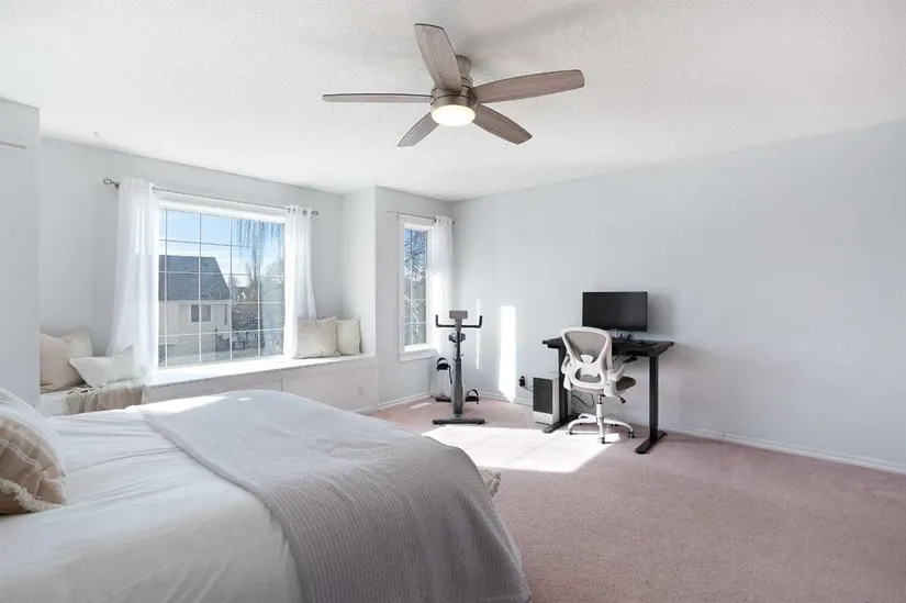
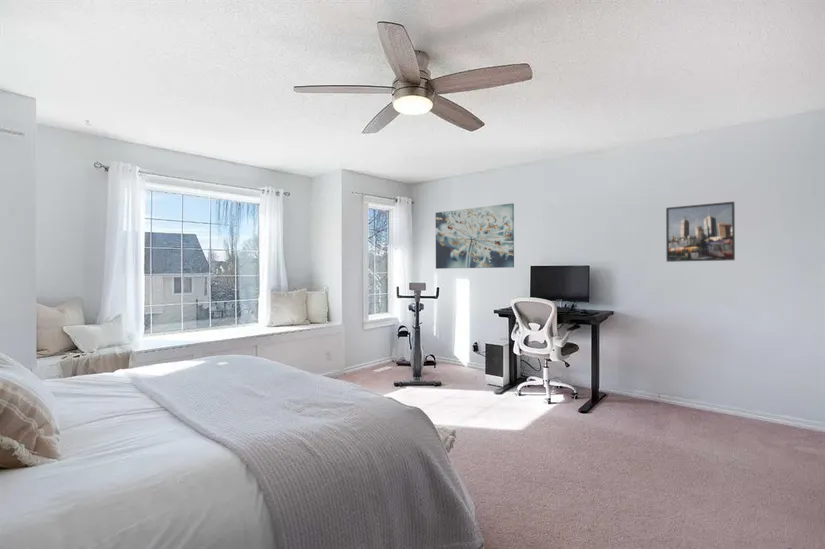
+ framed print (699, 232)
+ wall art (472, 238)
